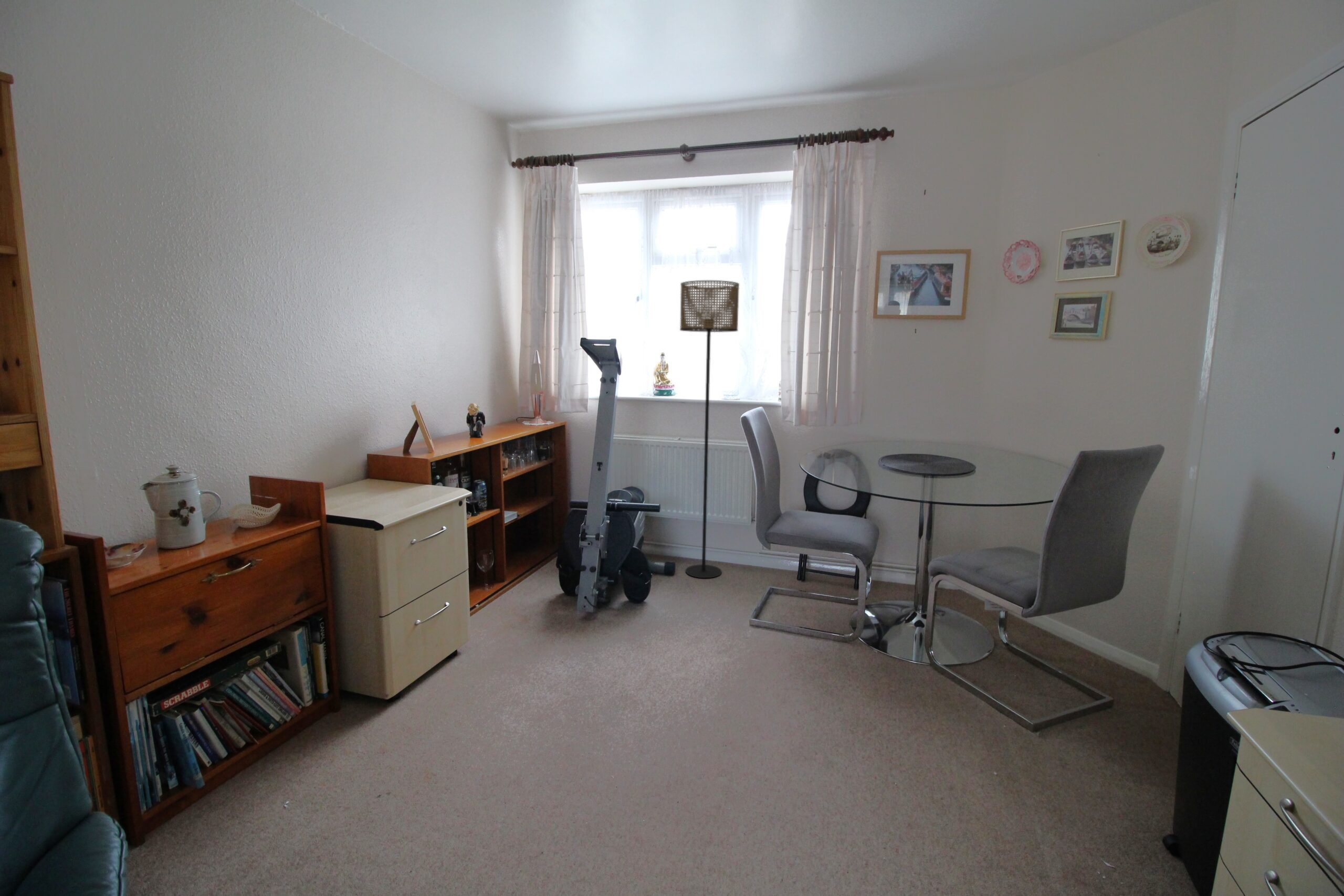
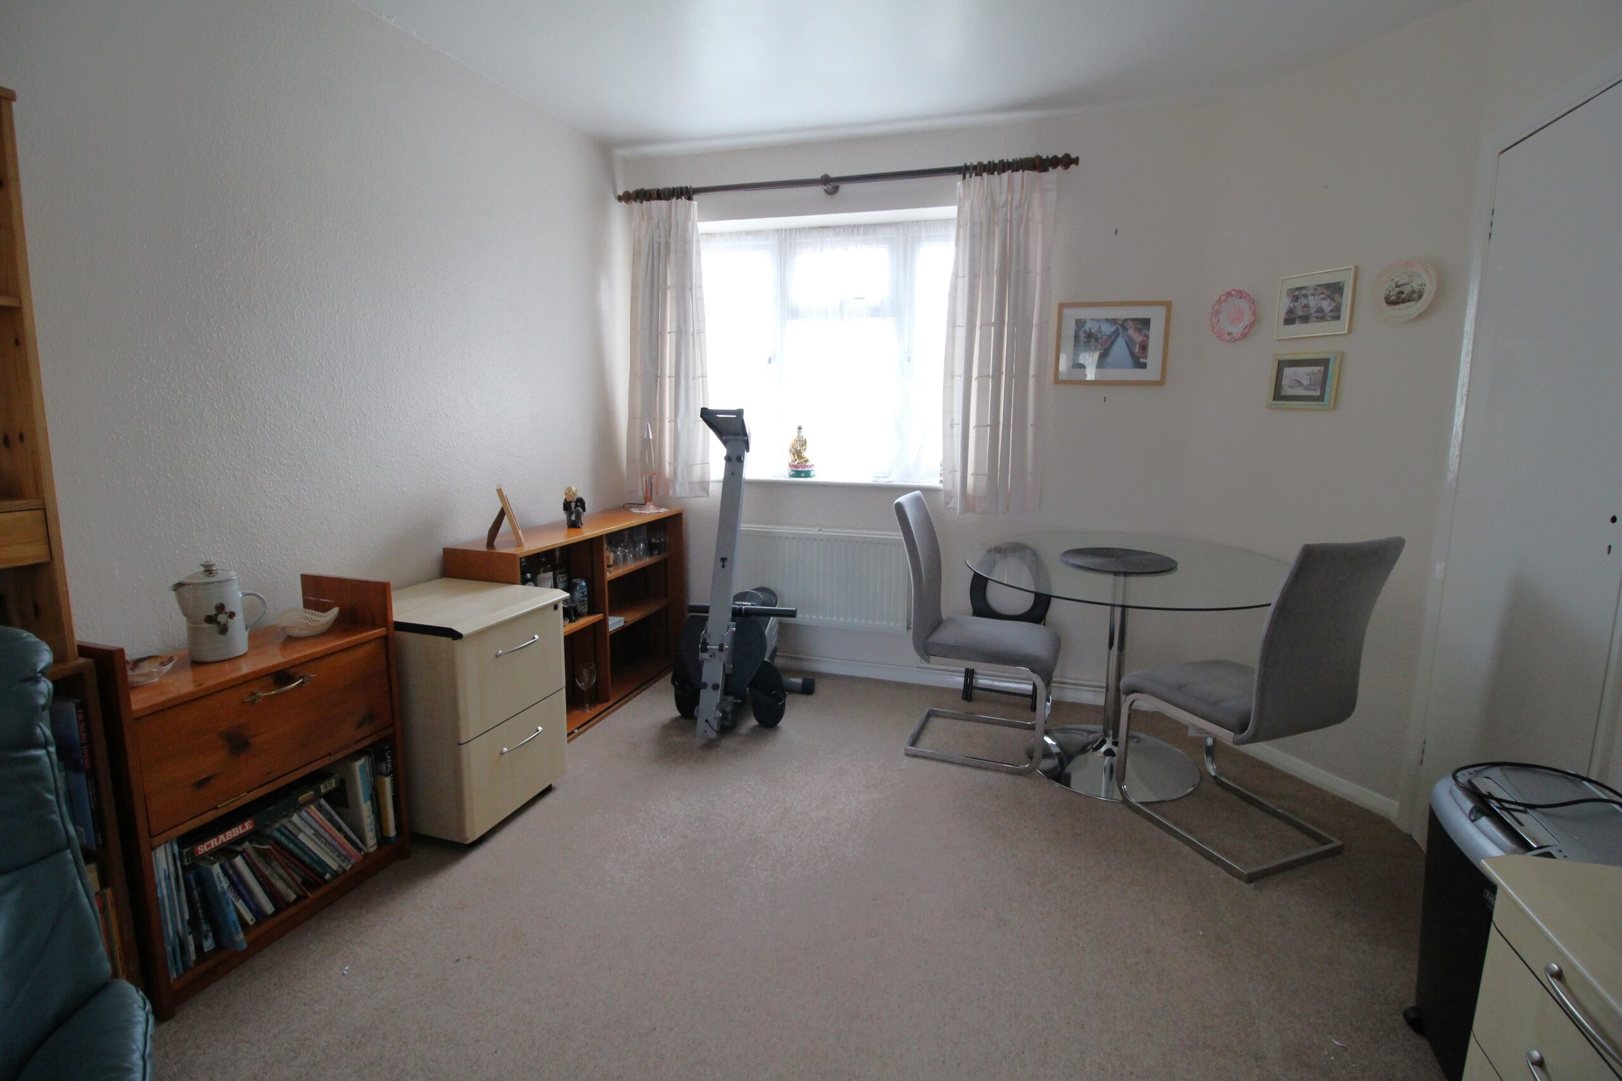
- floor lamp (706, 433)
